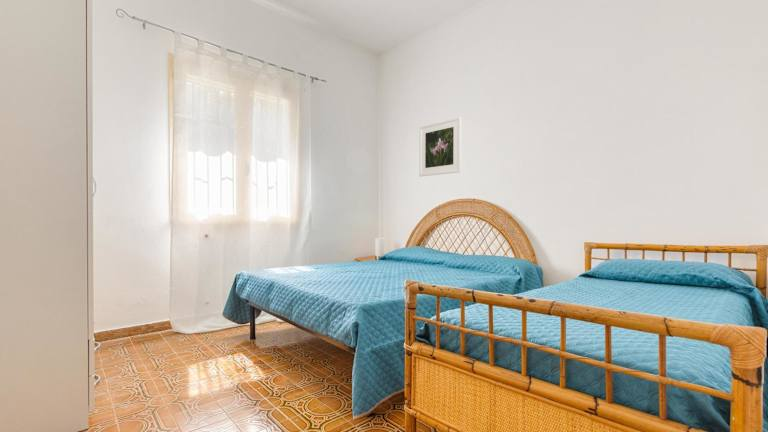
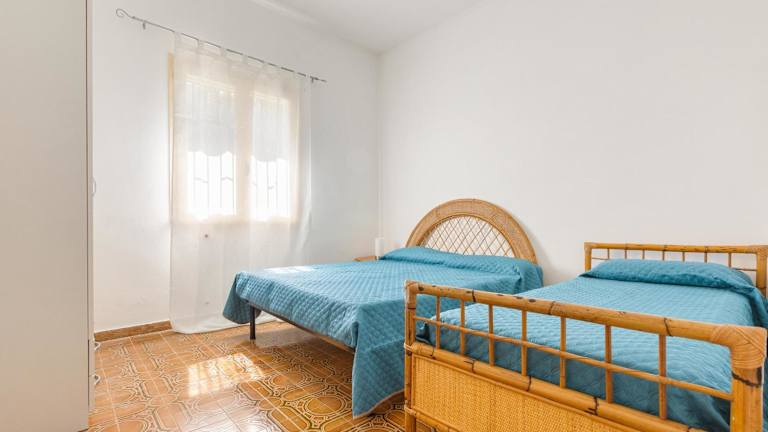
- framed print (439, 148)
